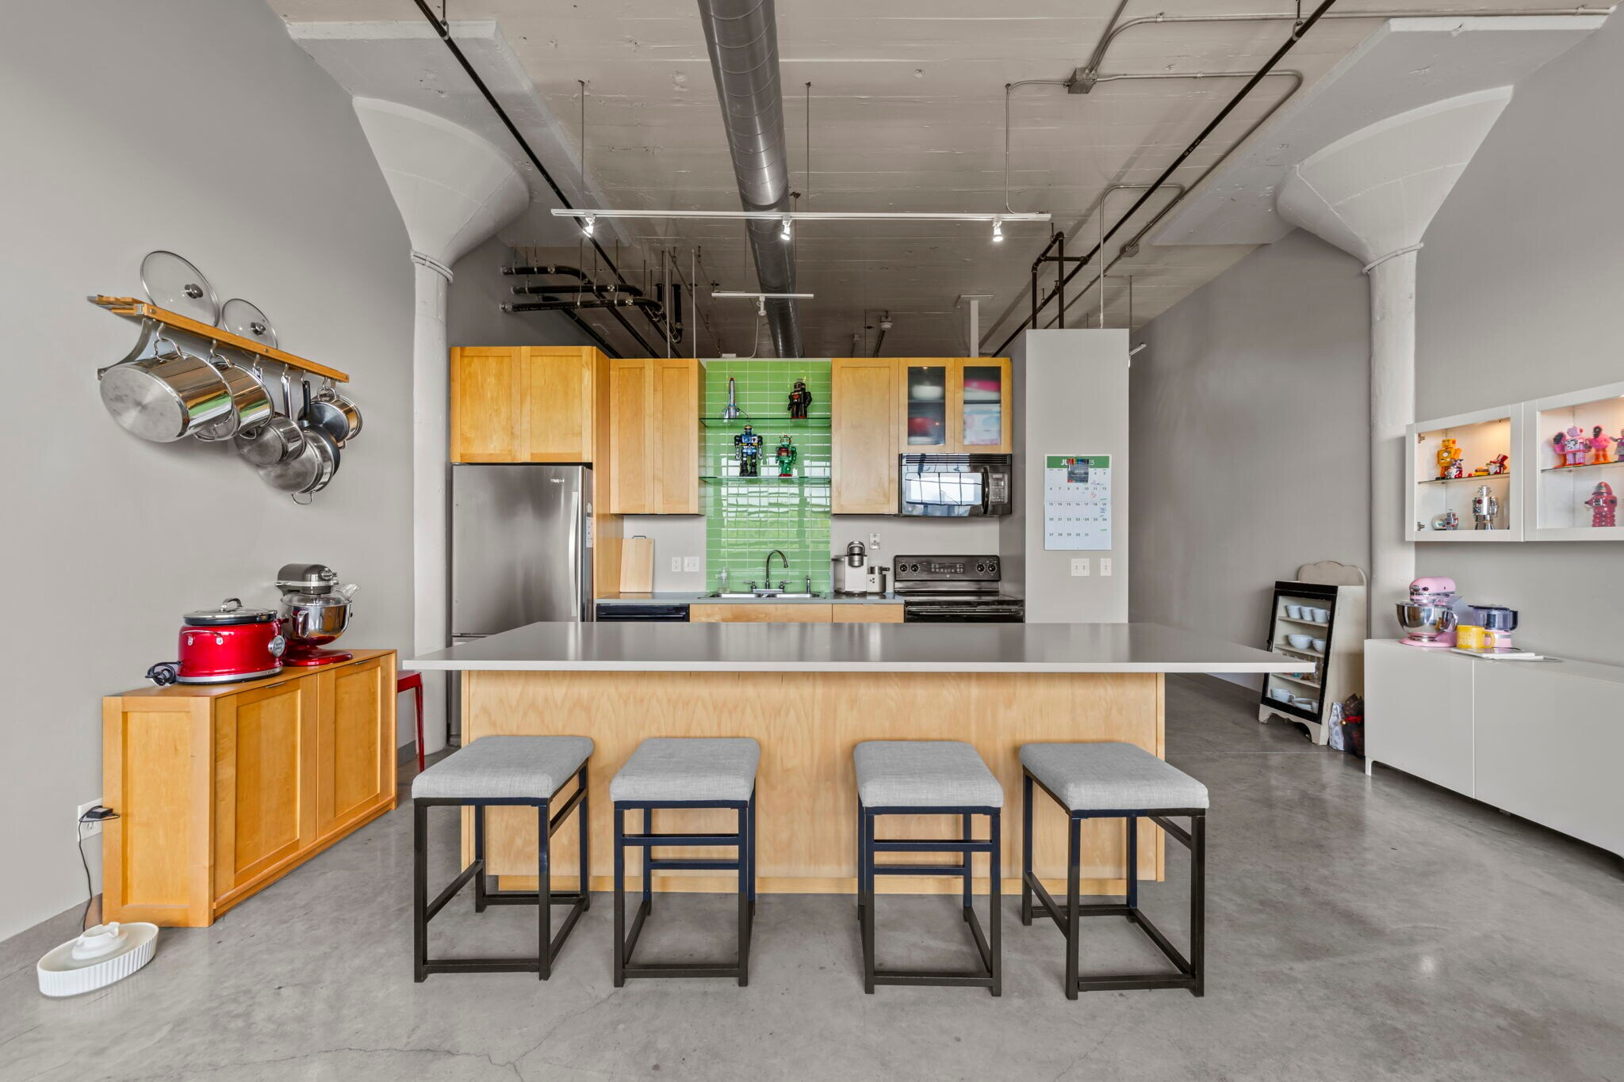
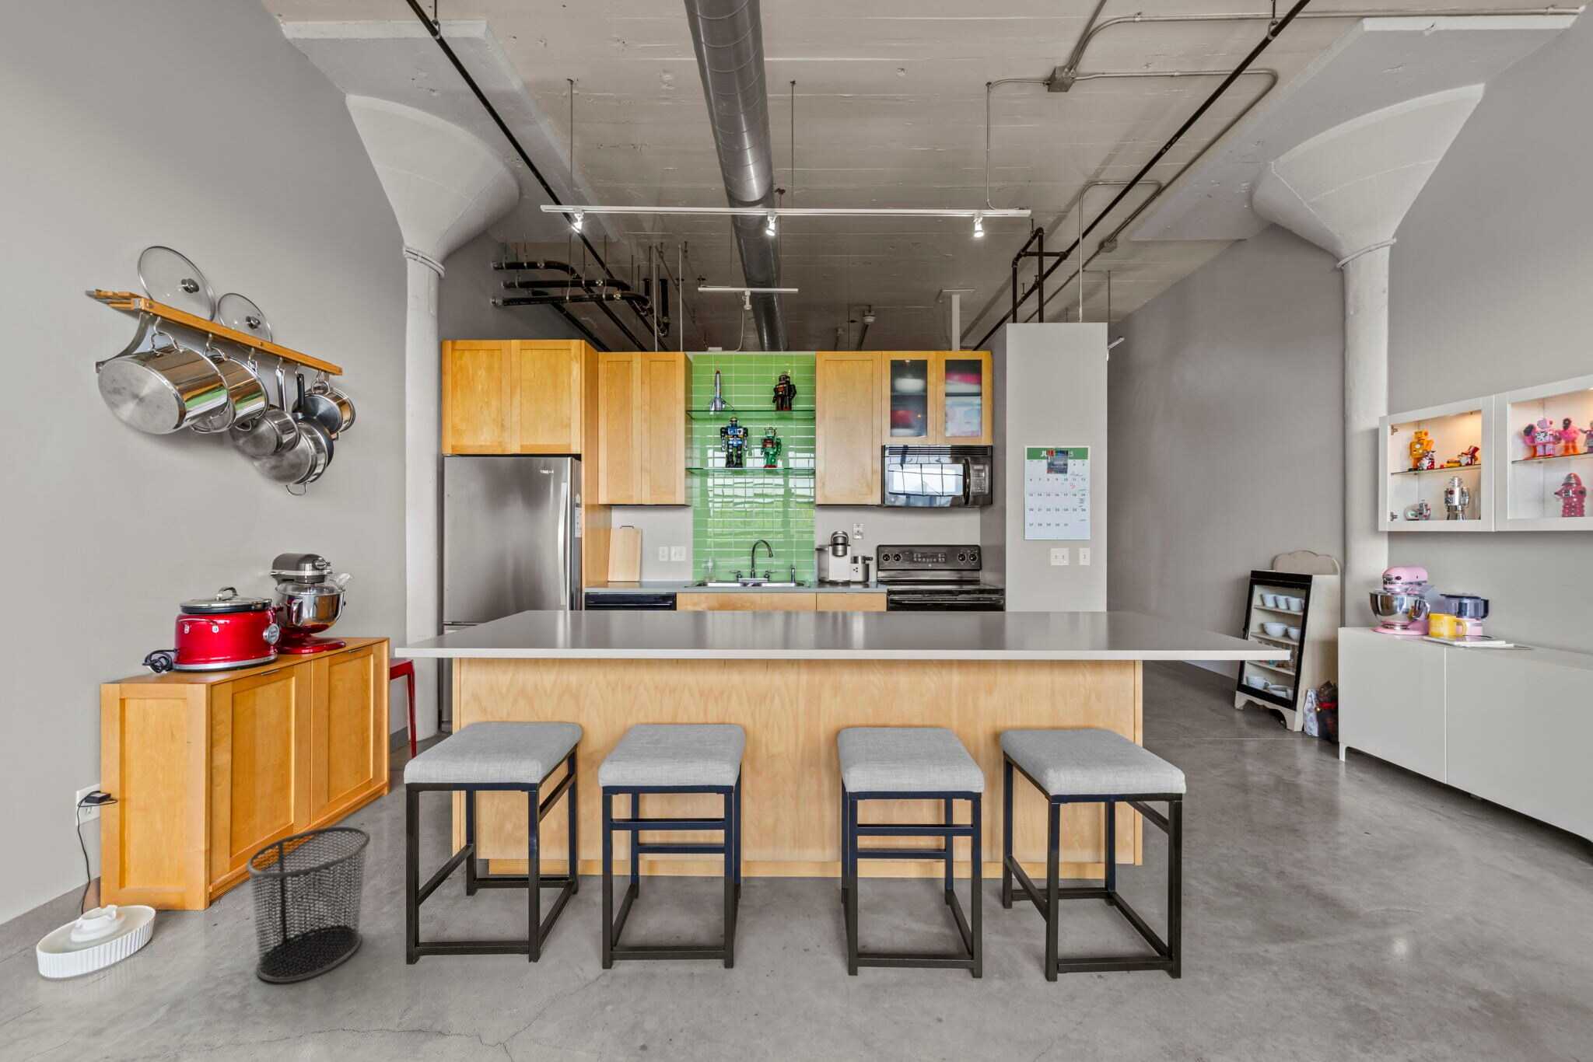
+ waste bin (311, 901)
